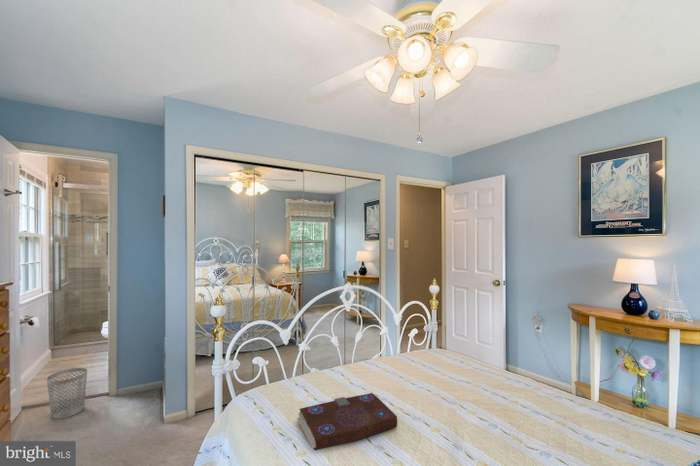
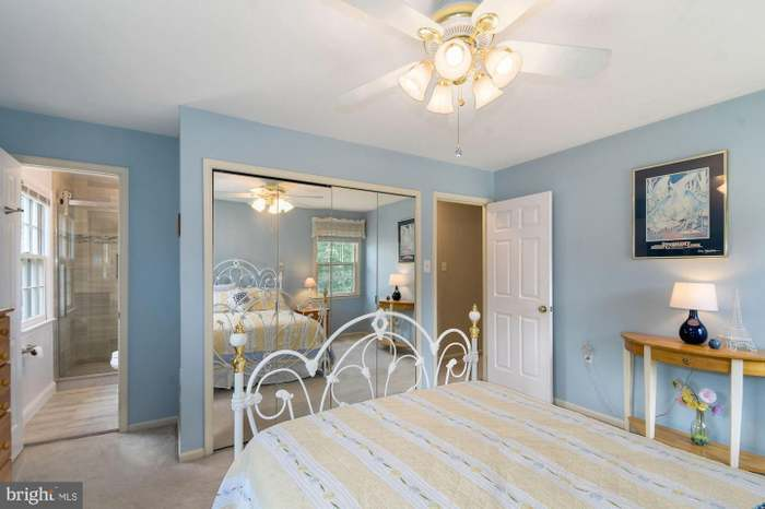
- wastebasket (67, 392)
- book (346, 417)
